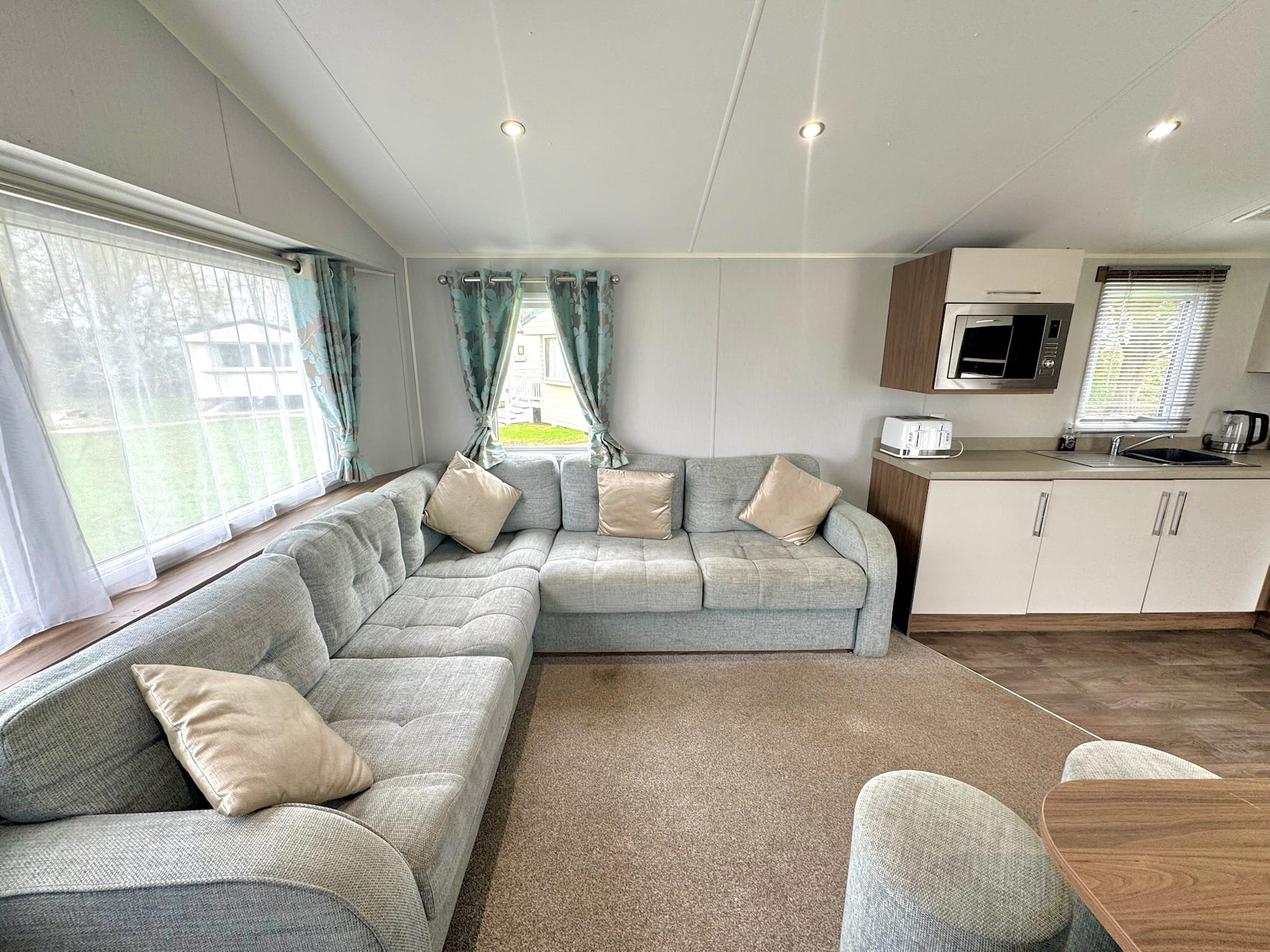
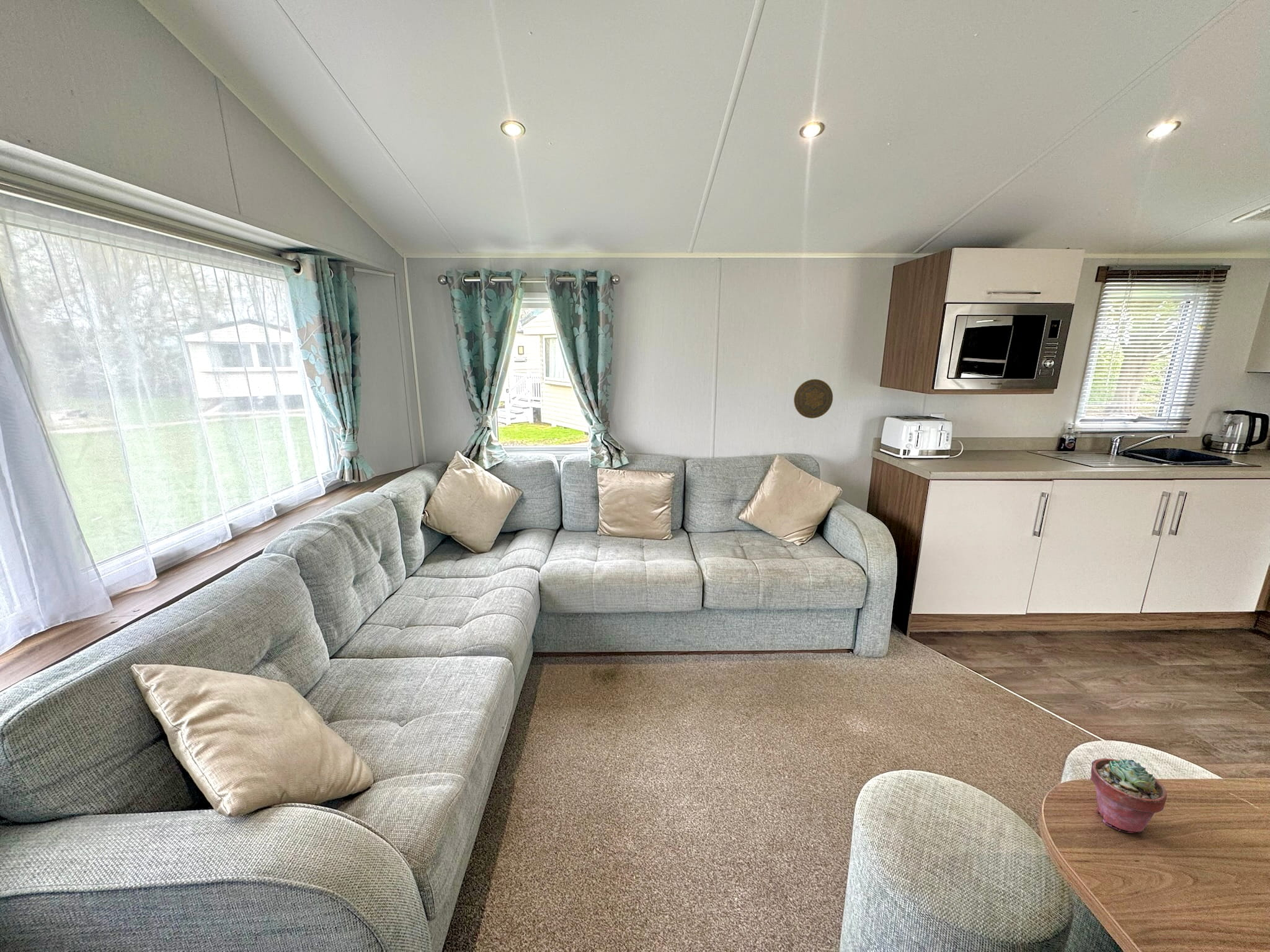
+ decorative plate (814, 399)
+ potted succulent (1126, 790)
